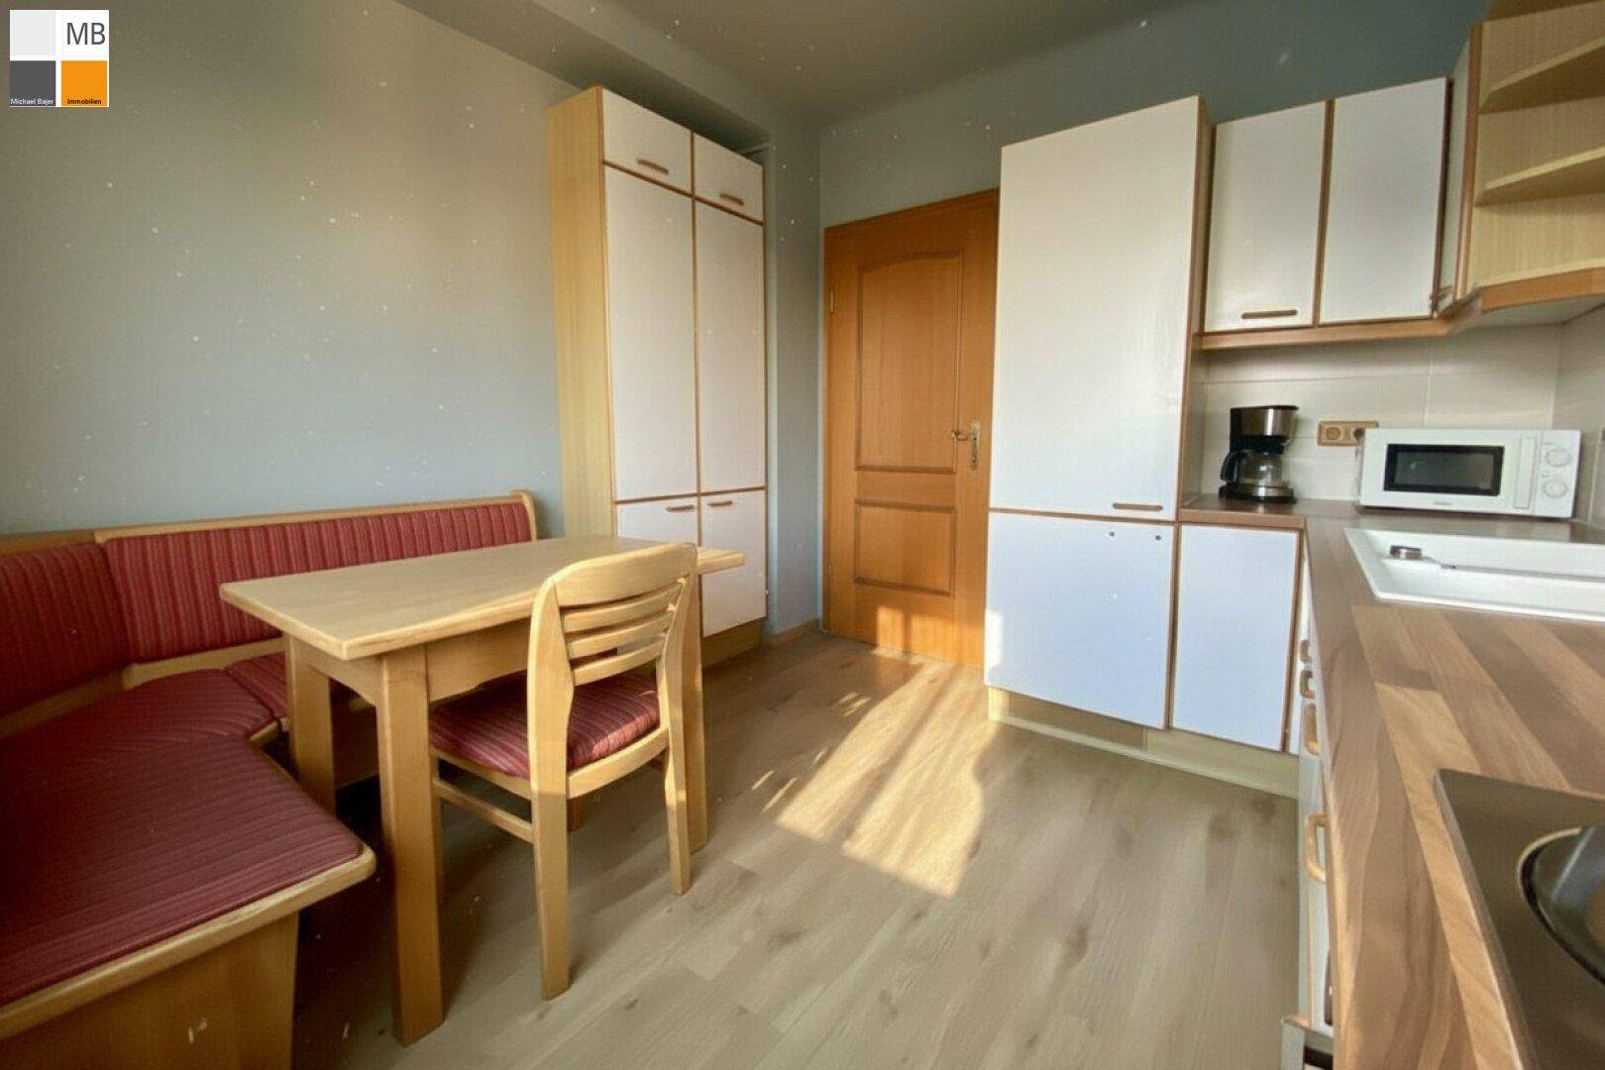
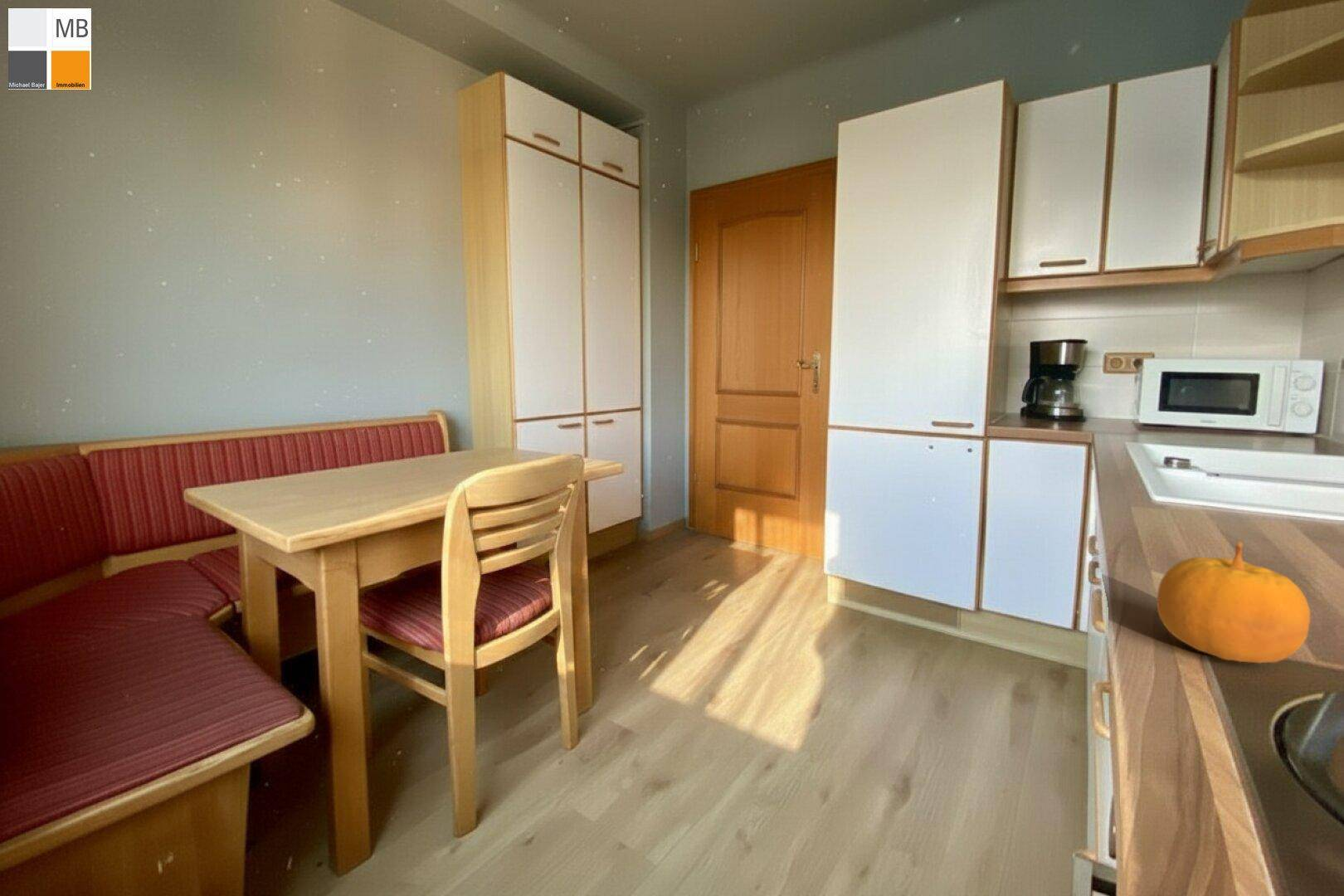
+ fruit (1230, 597)
